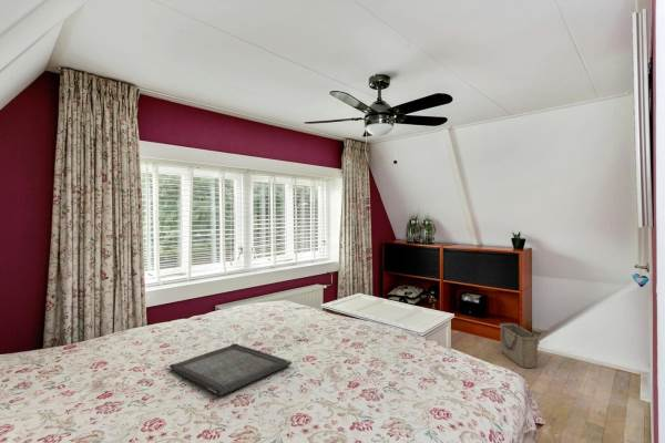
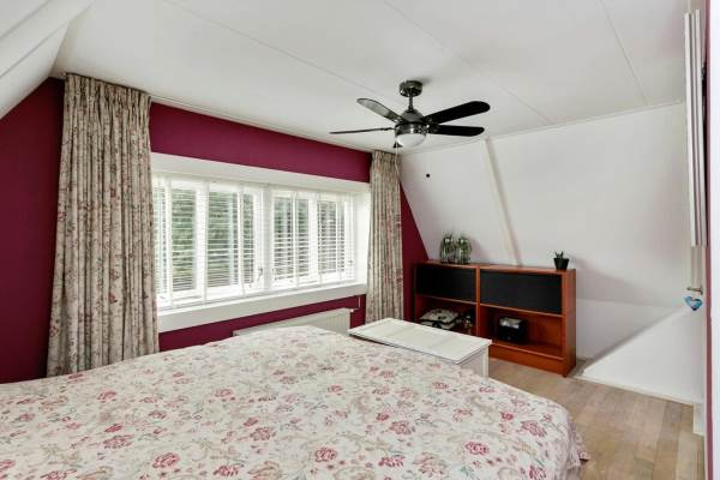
- serving tray (231, 364)
- basket (518, 343)
